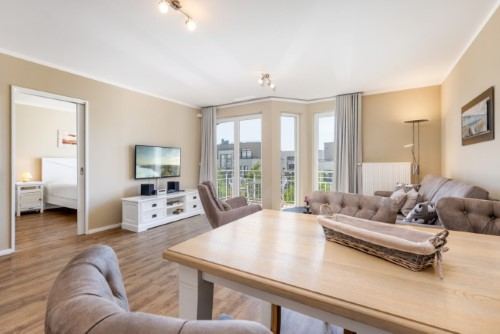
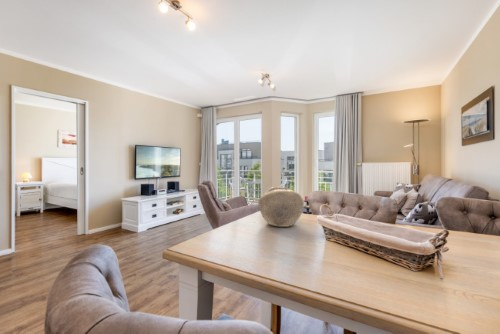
+ decorative bowl (280, 205)
